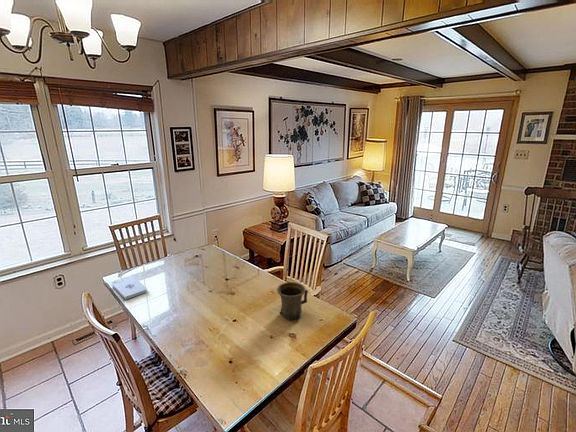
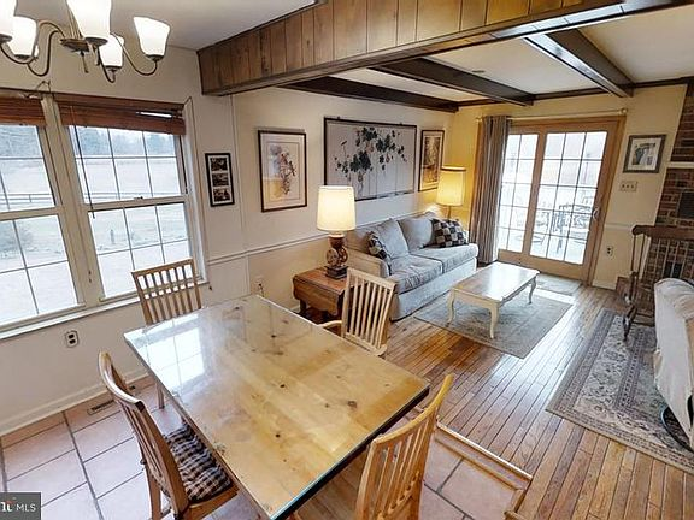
- mug (291, 301)
- notepad (130, 288)
